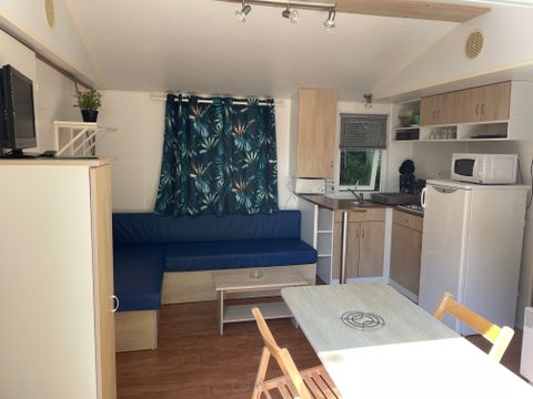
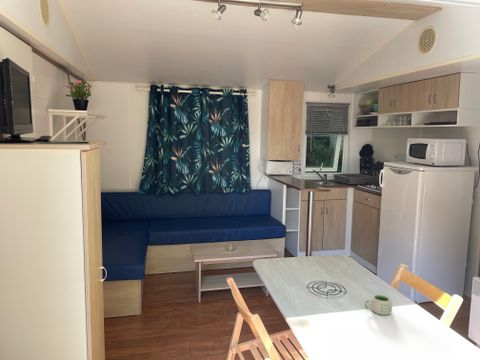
+ mug (377, 304)
